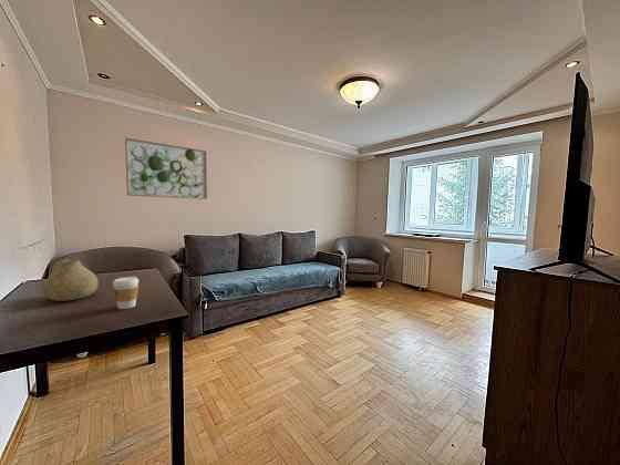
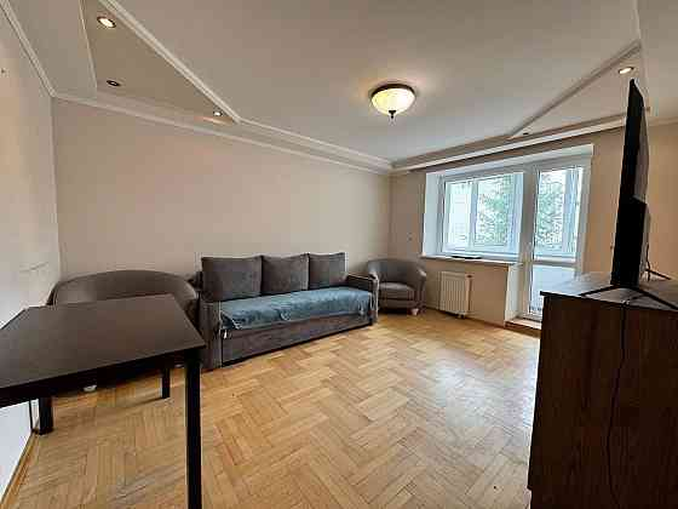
- coffee cup (126, 291)
- wall art (169, 170)
- vase (71, 279)
